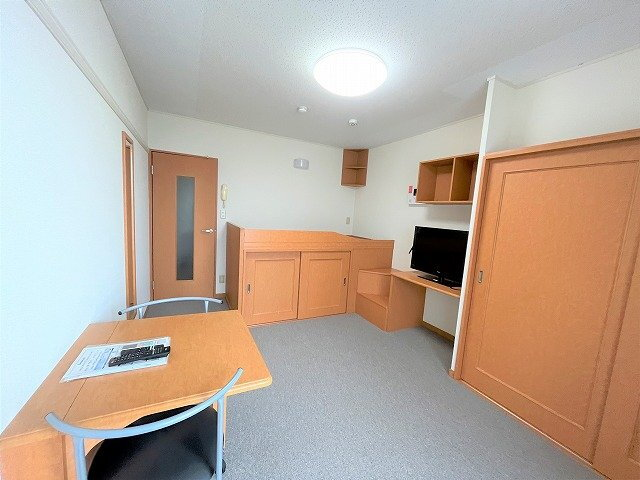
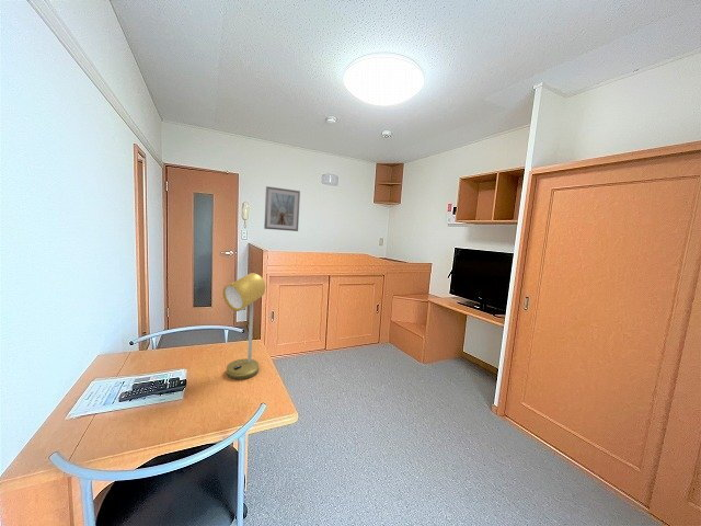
+ picture frame (281, 209)
+ desk lamp (249, 327)
